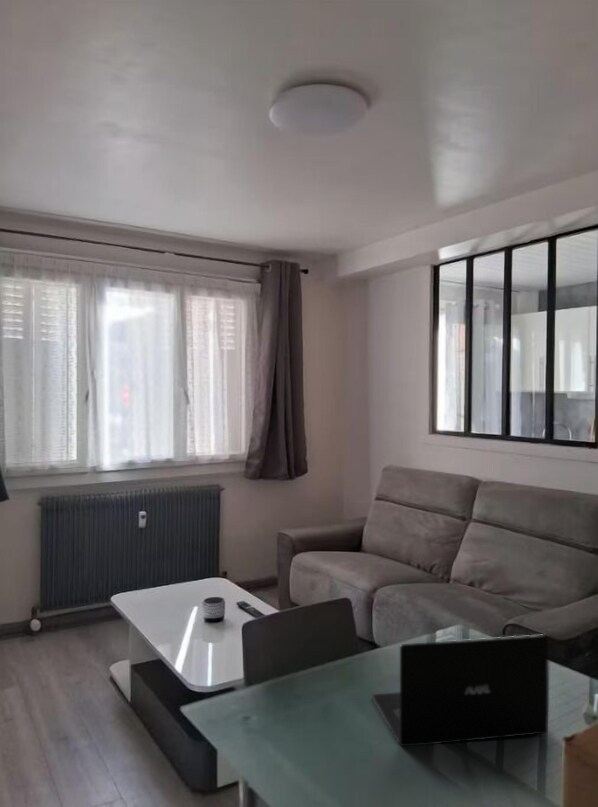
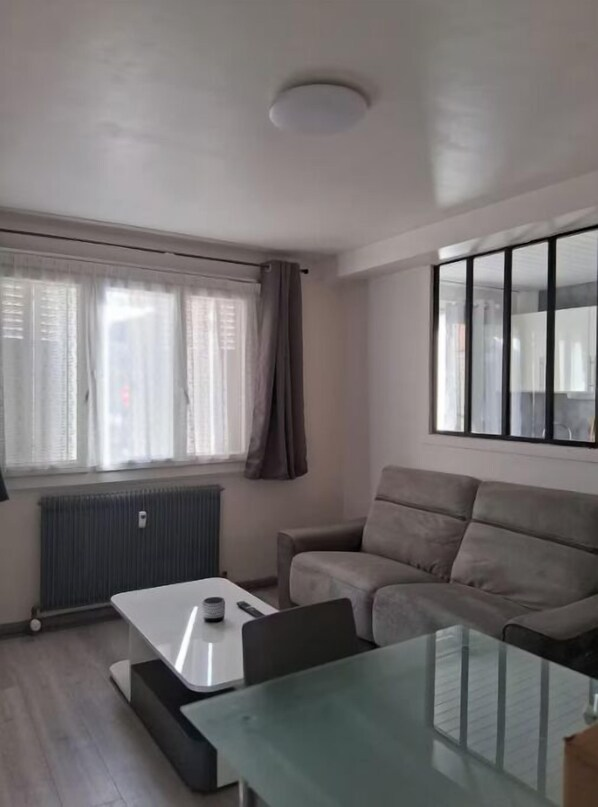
- laptop (454, 668)
